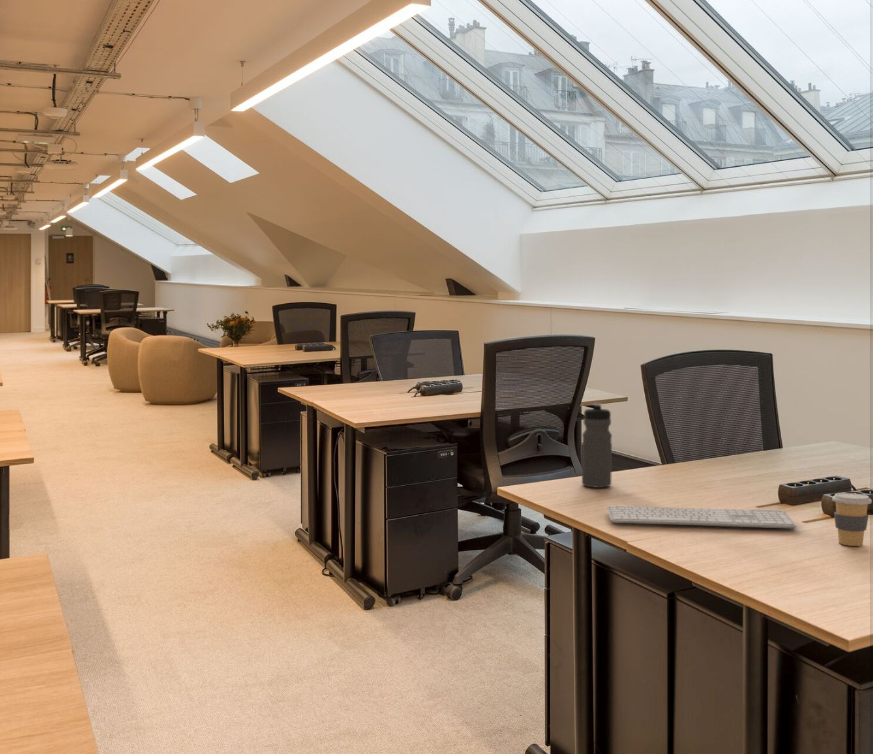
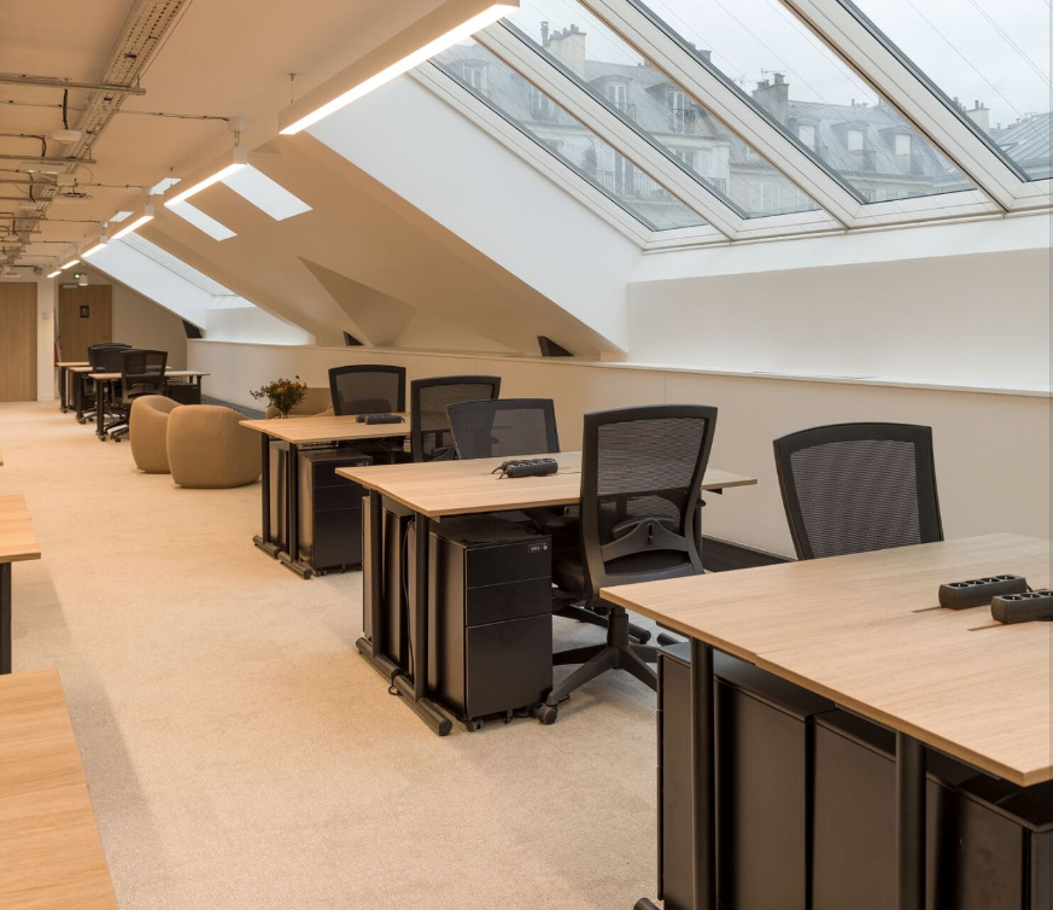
- keyboard (698, 516)
- water bottle (596, 444)
- coffee cup (851, 519)
